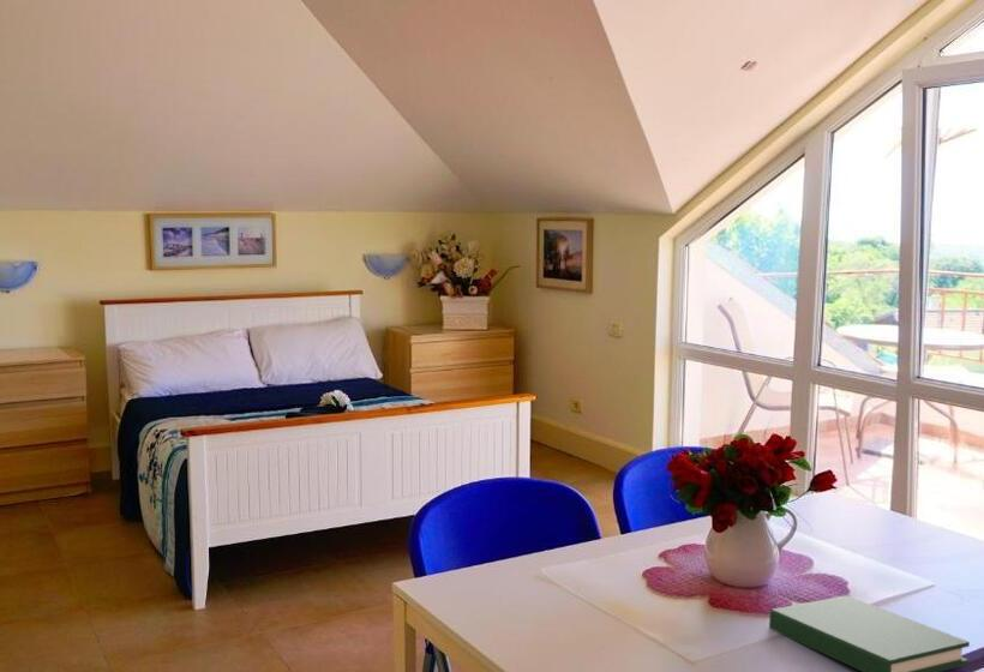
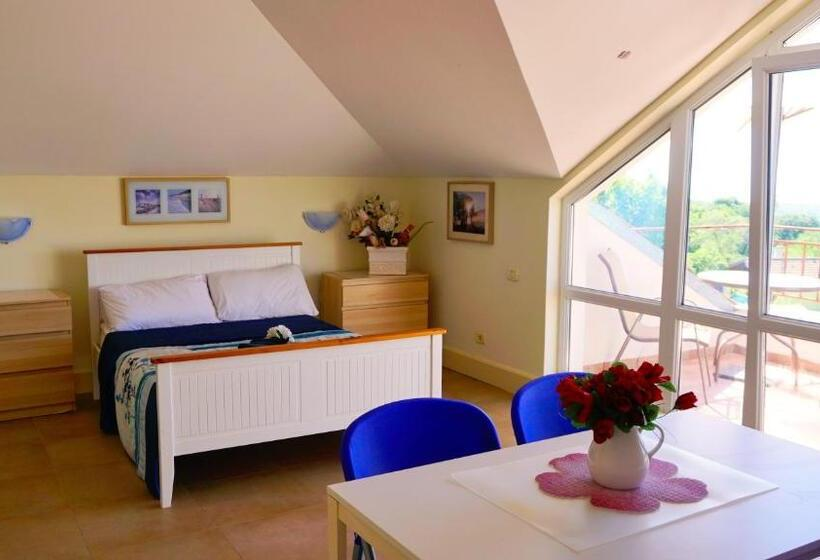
- hardback book (864, 635)
